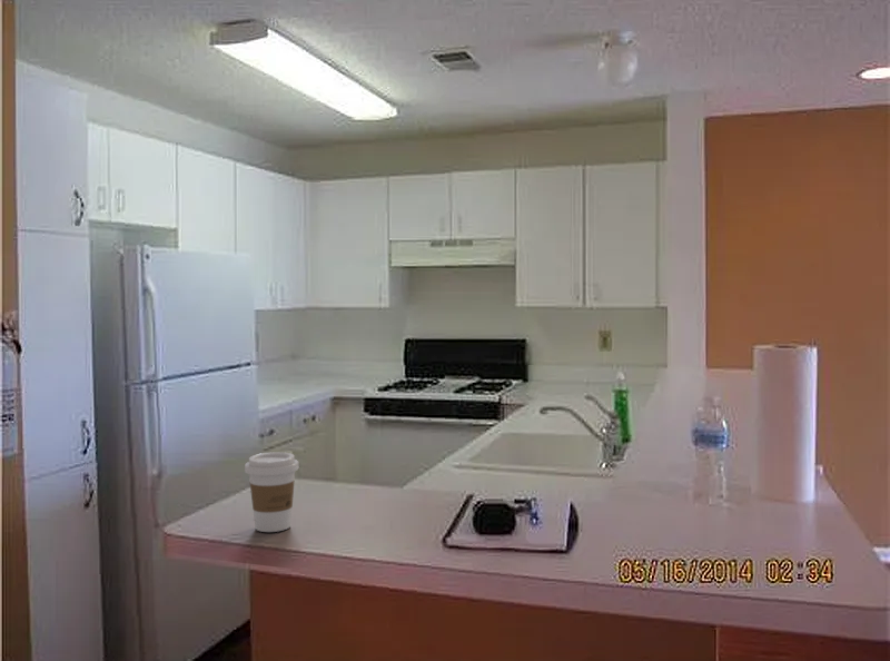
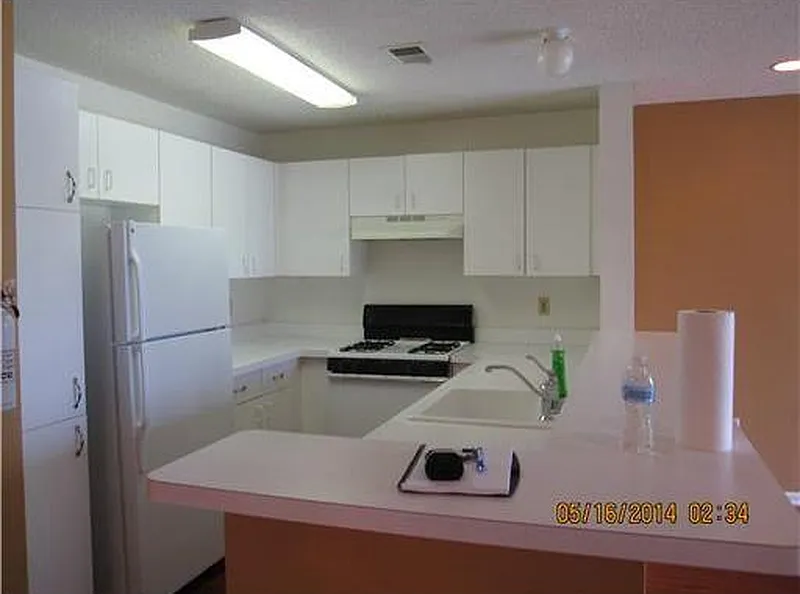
- coffee cup (271, 491)
